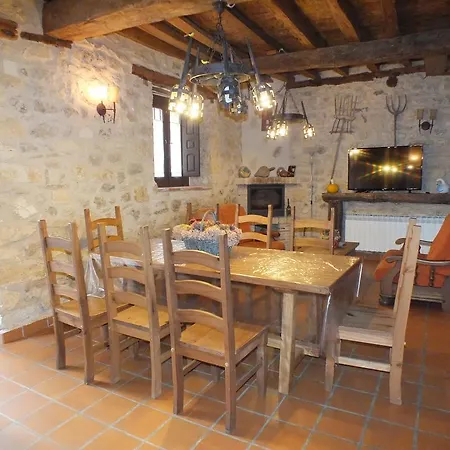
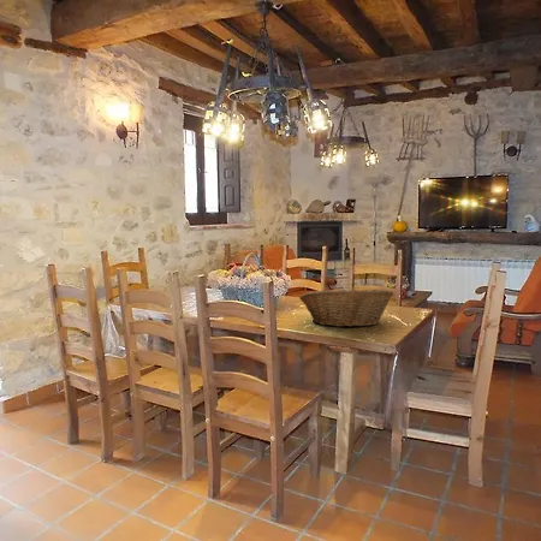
+ fruit basket (345, 303)
